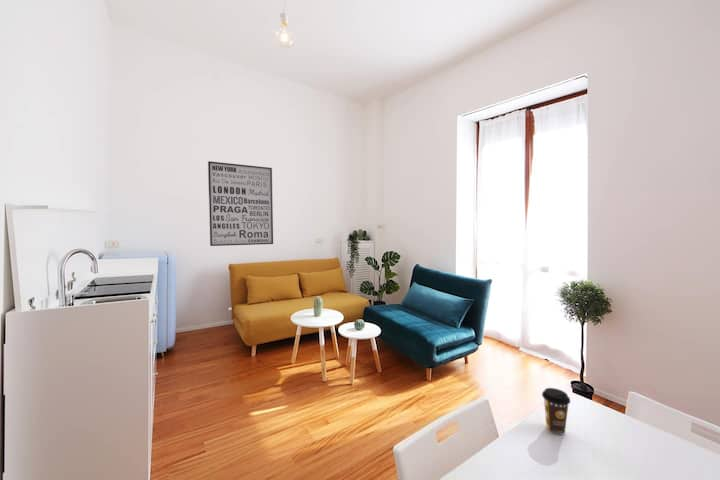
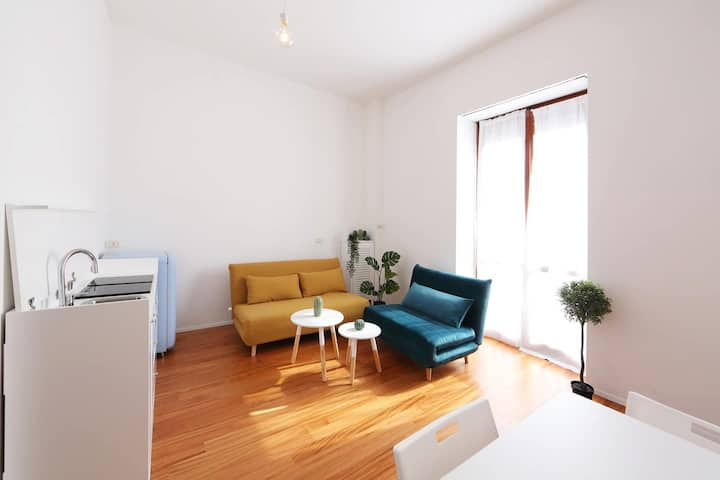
- coffee cup (555, 411)
- wall art (242, 205)
